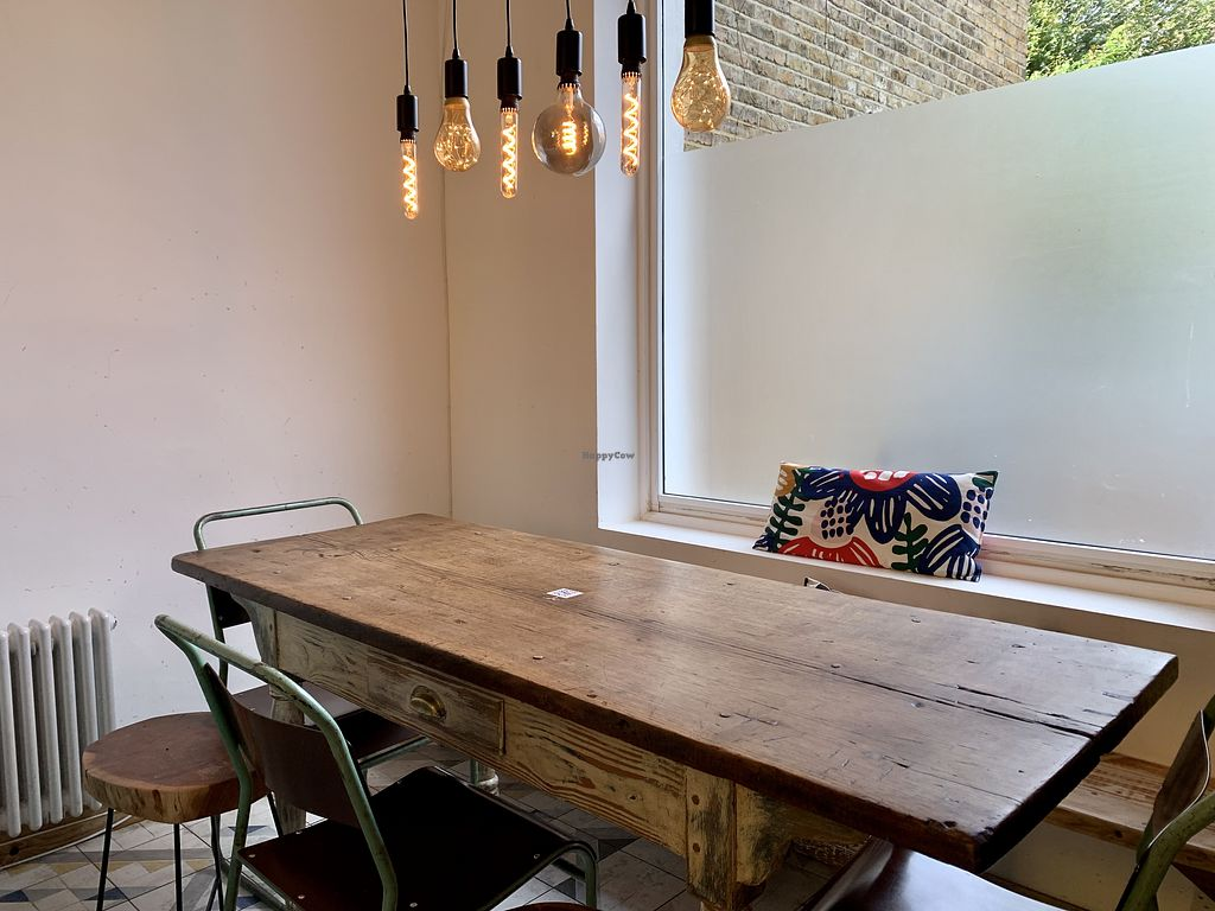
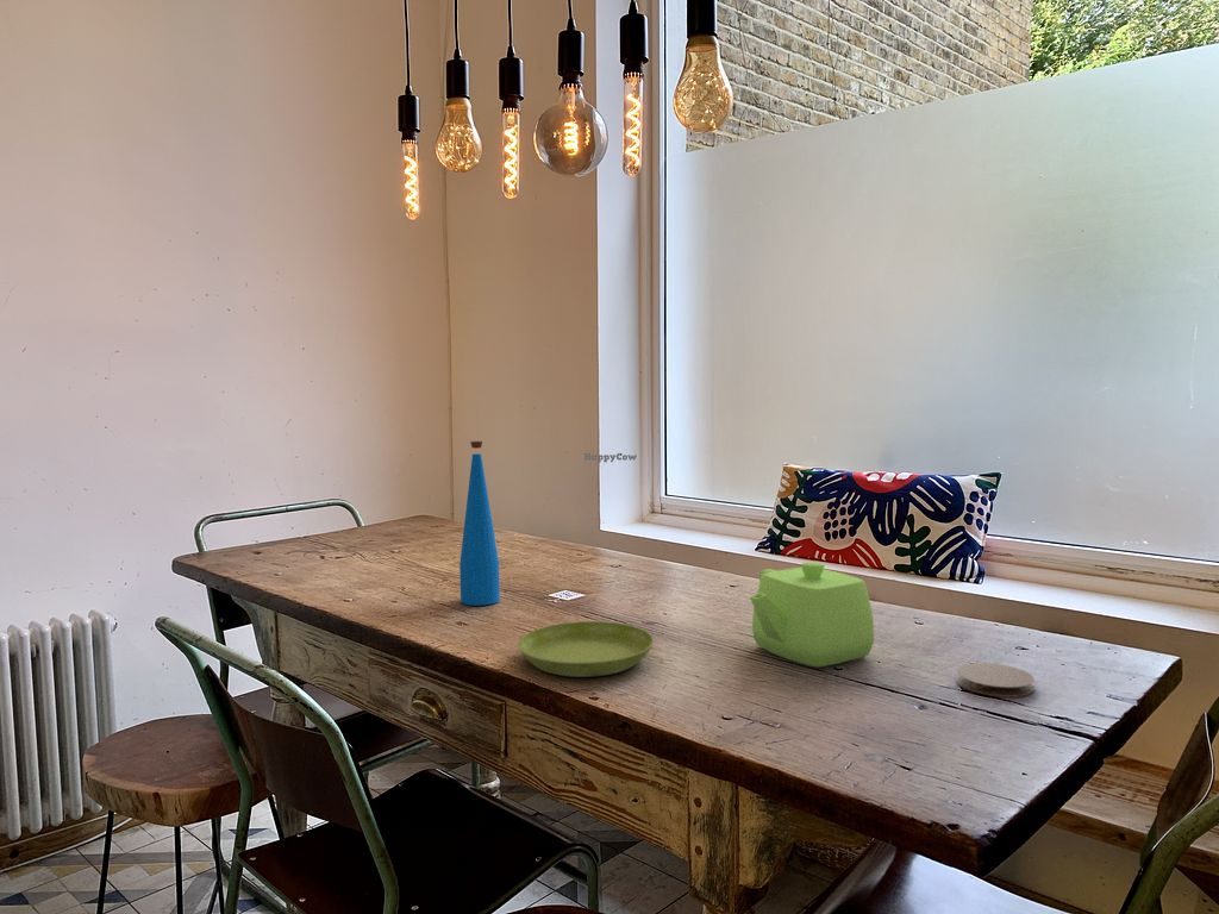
+ teapot (790, 607)
+ bottle (477, 521)
+ coaster (994, 678)
+ saucer (586, 650)
